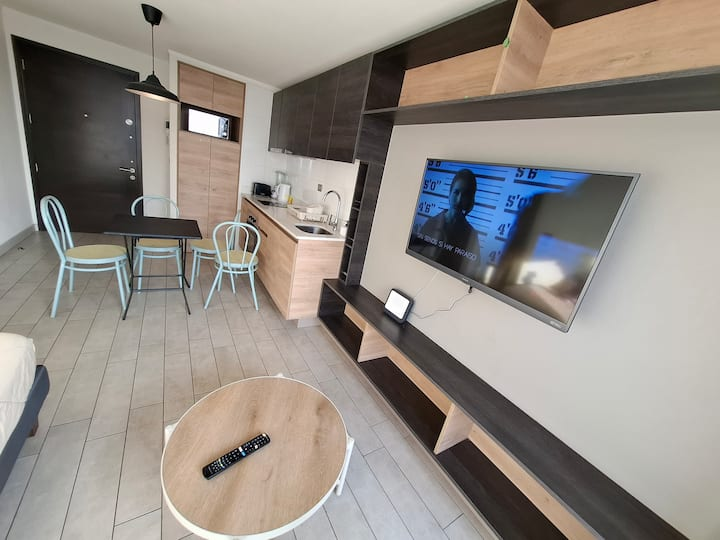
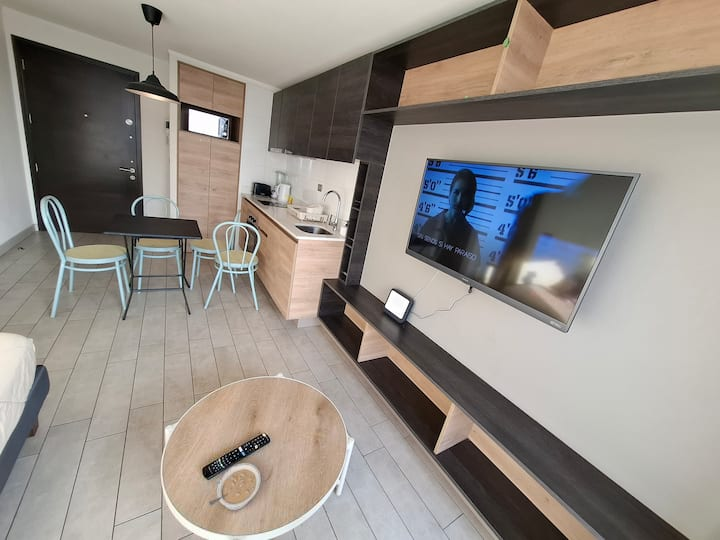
+ legume (238, 489)
